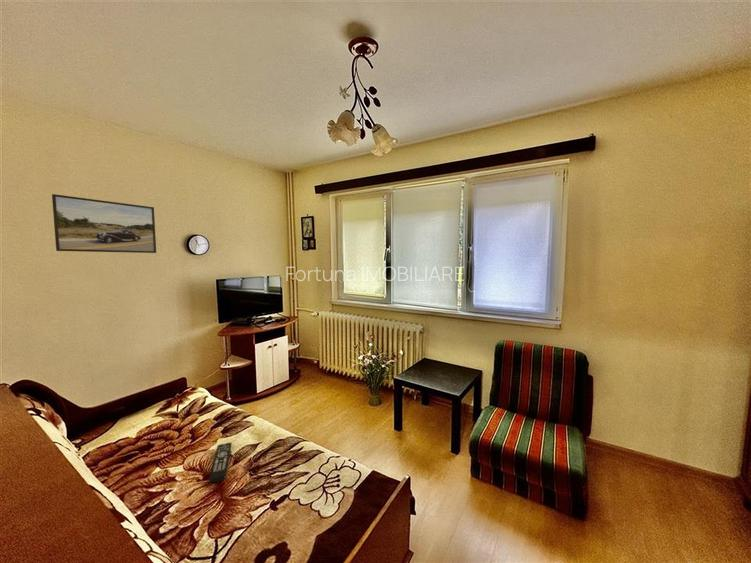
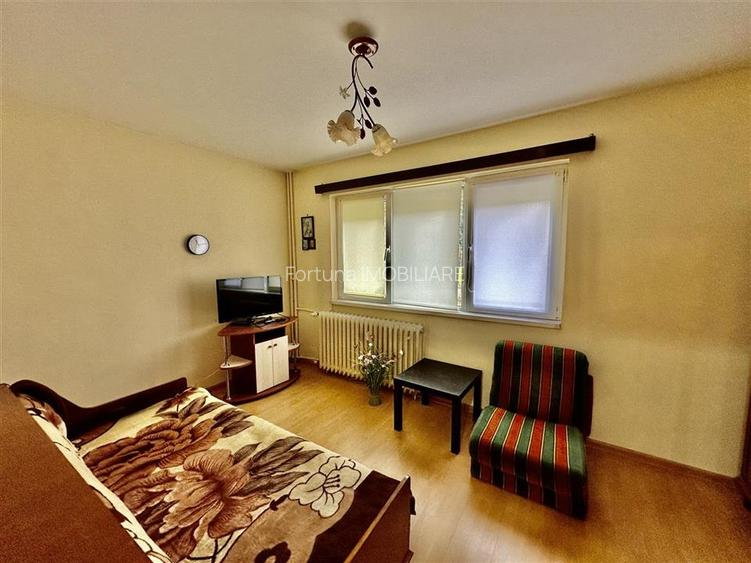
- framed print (109, 226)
- remote control (221, 460)
